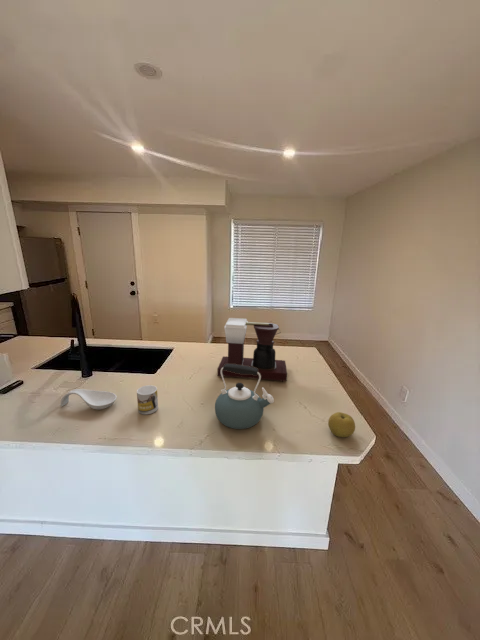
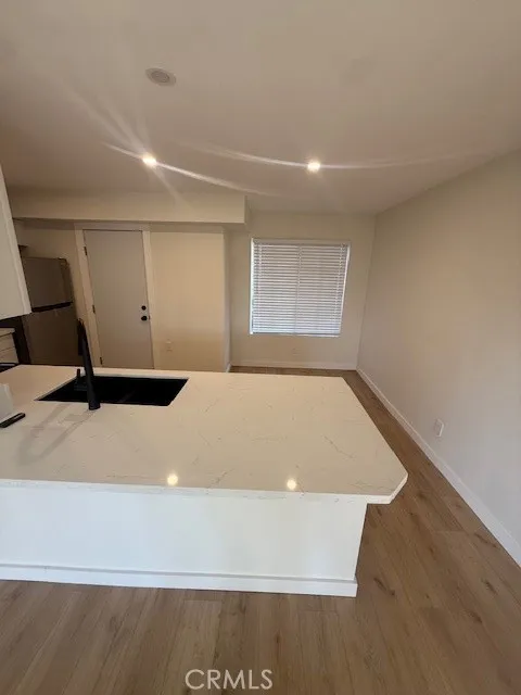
- coffee maker (255, 349)
- kettle (244, 393)
- mug (148, 397)
- fruit (341, 424)
- spoon rest (88, 398)
